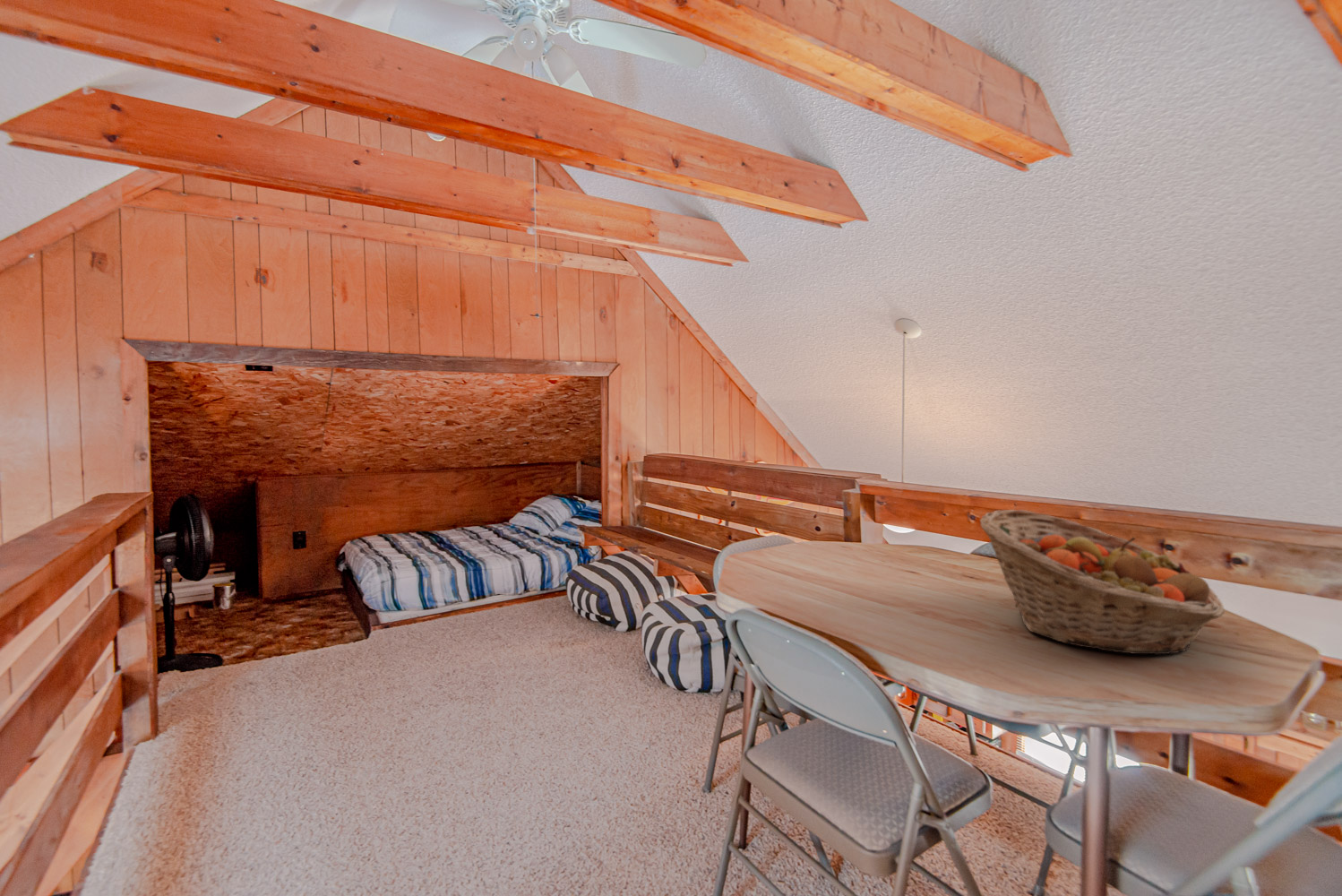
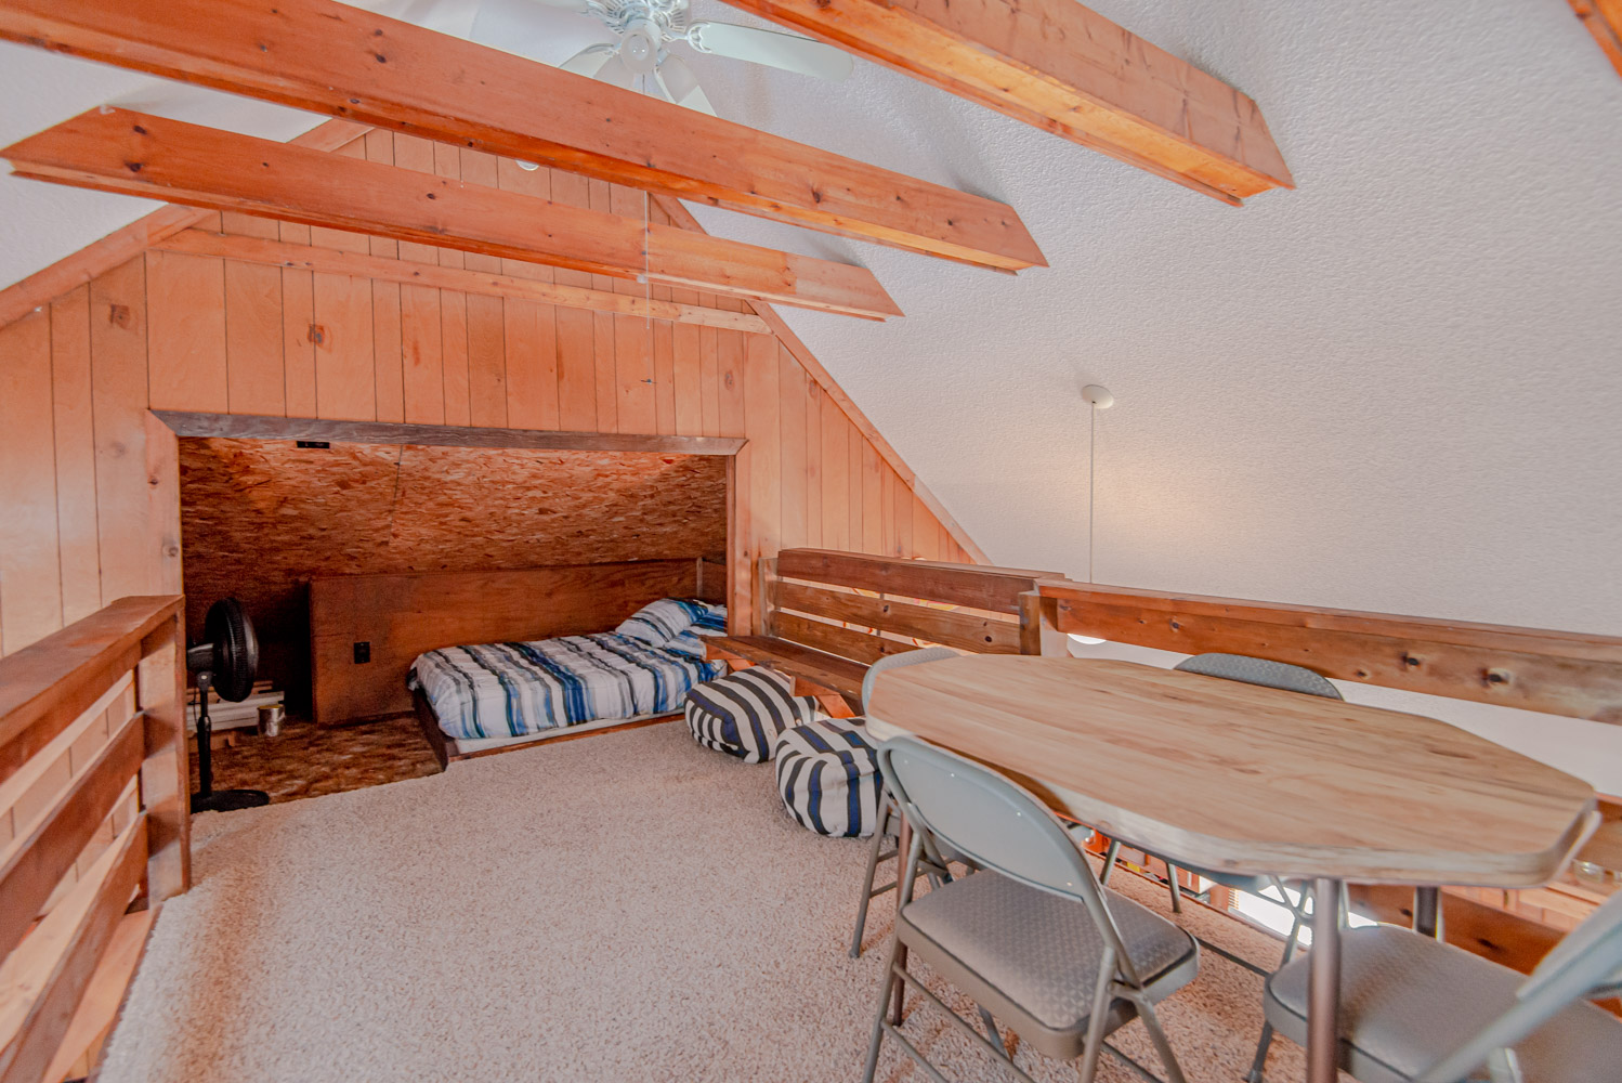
- fruit basket (1090, 572)
